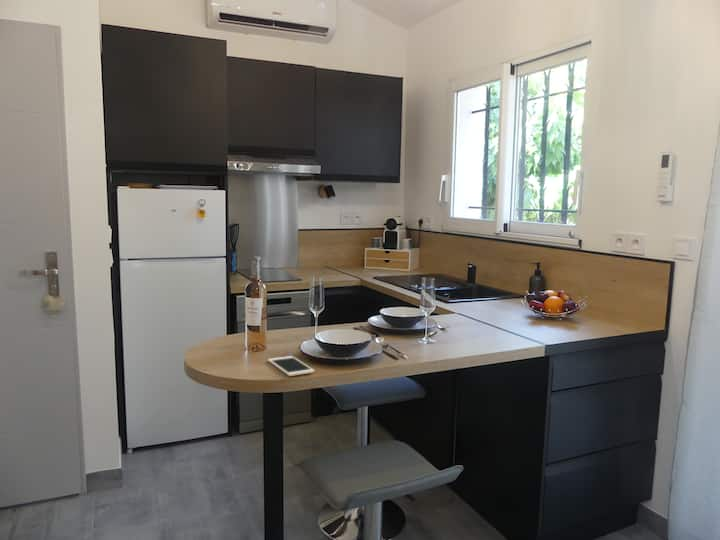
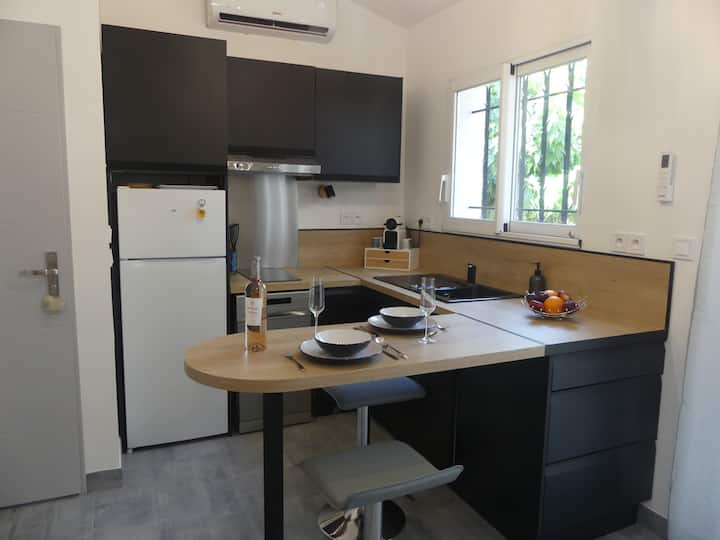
- cell phone (290, 365)
